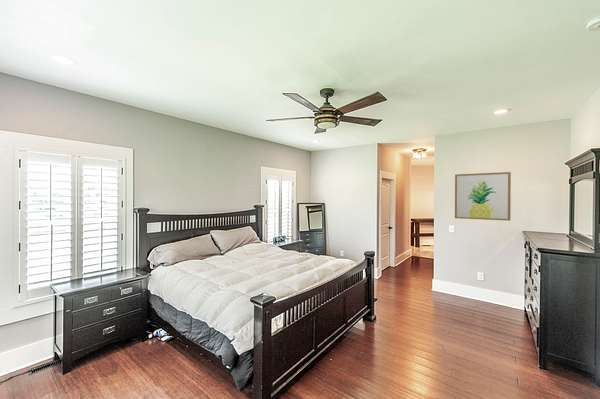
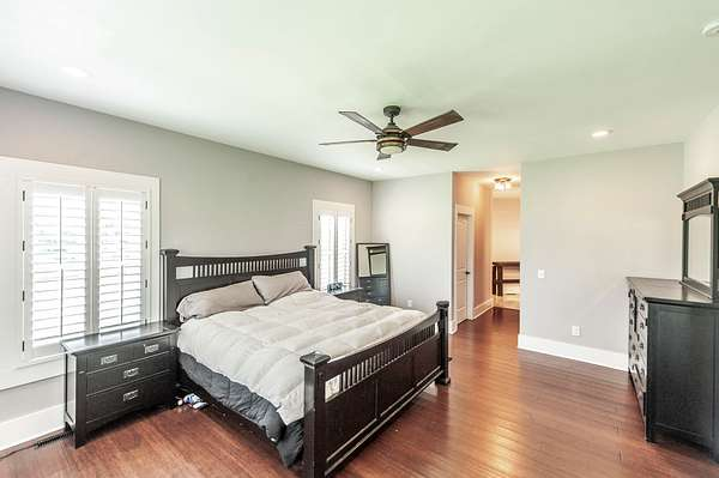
- wall art (481, 196)
